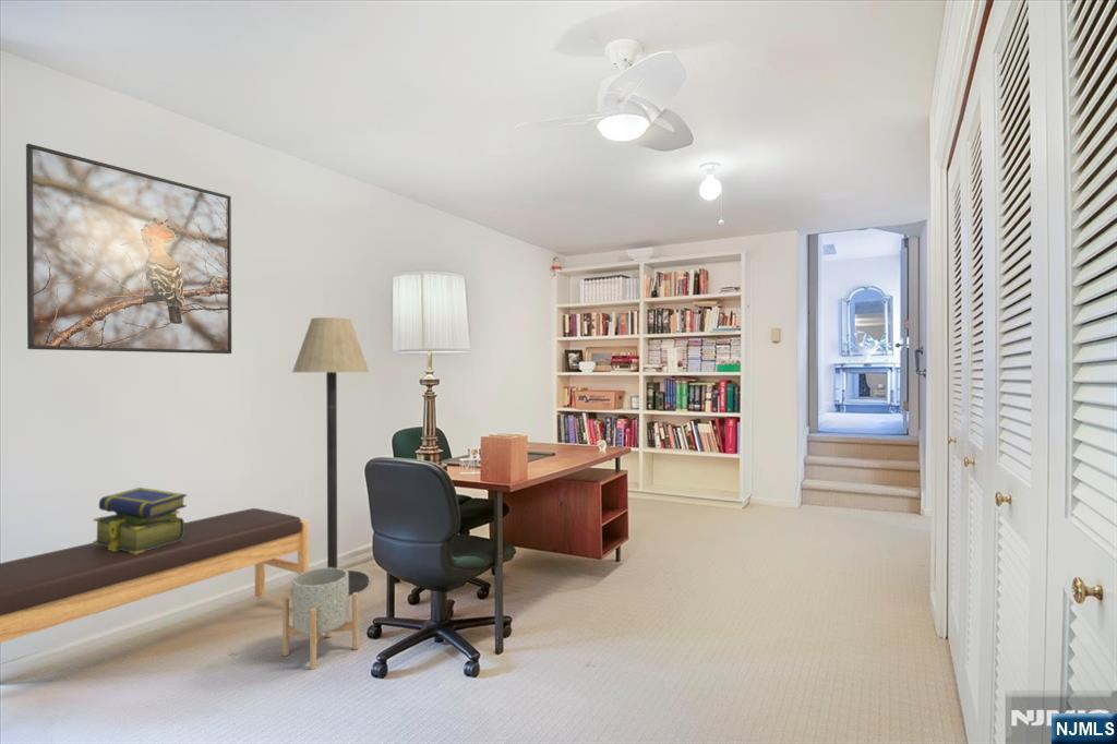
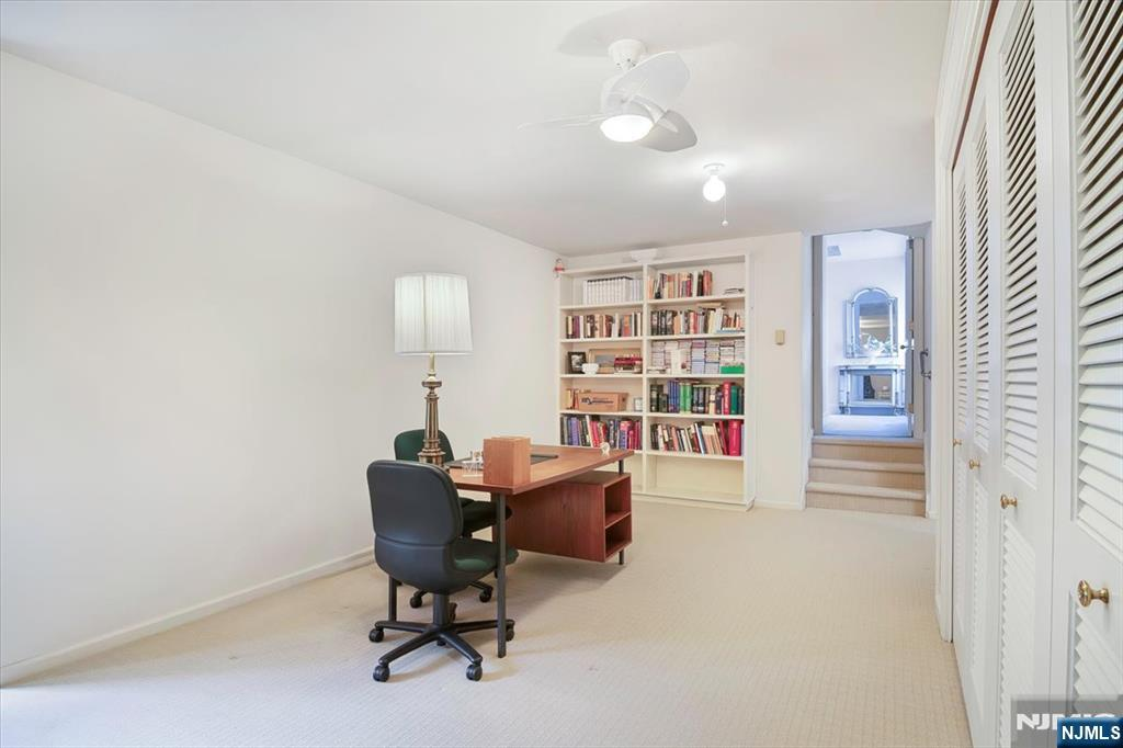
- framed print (142, 262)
- floor lamp (332, 453)
- bench (154, 595)
- stack of books (143, 517)
- planter (321, 613)
